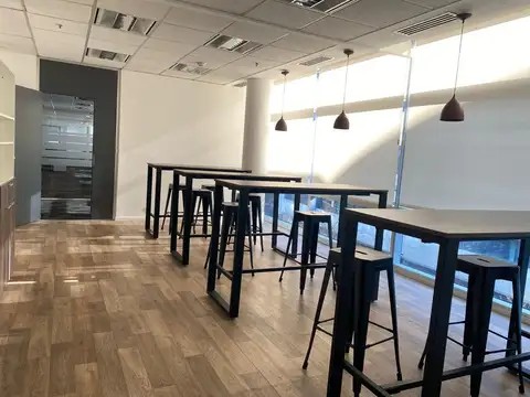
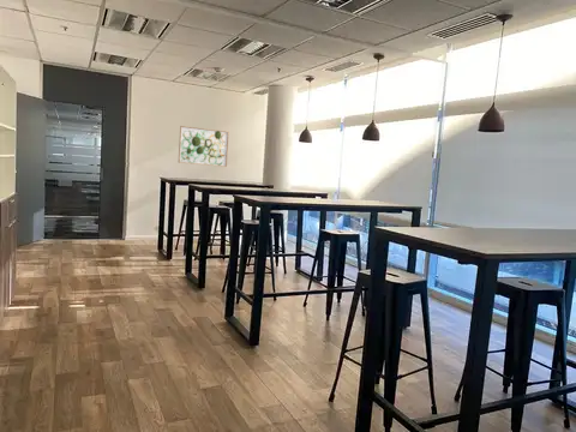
+ wall art (204, 146)
